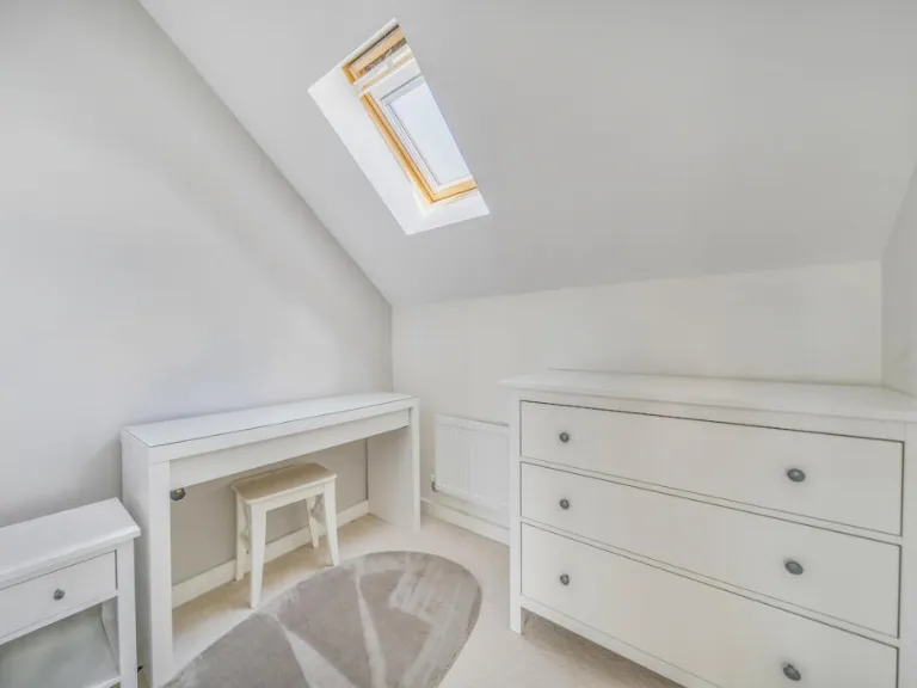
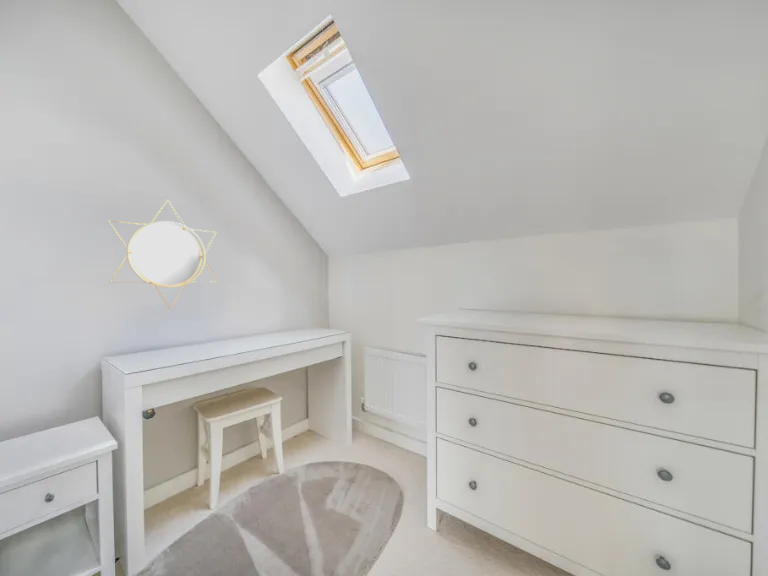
+ home mirror (169, 254)
